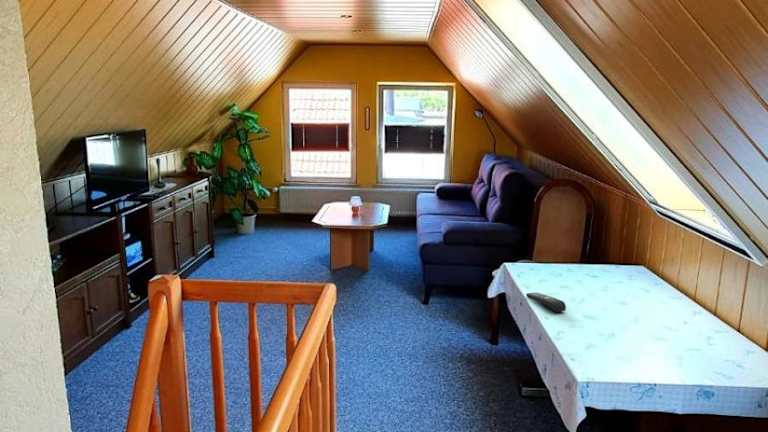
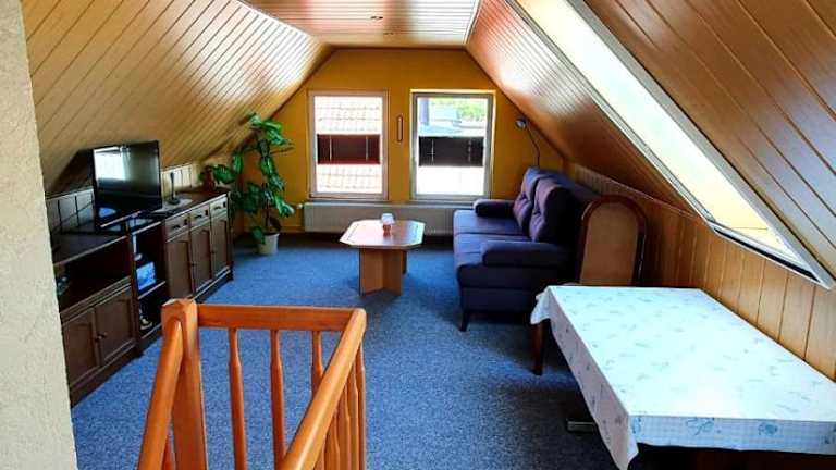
- remote control (545, 300)
